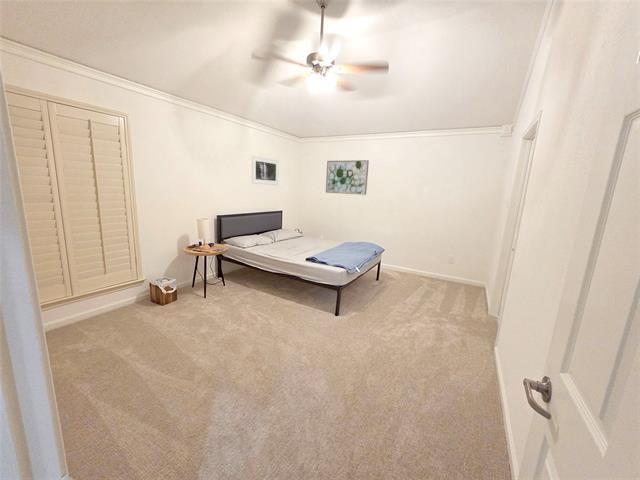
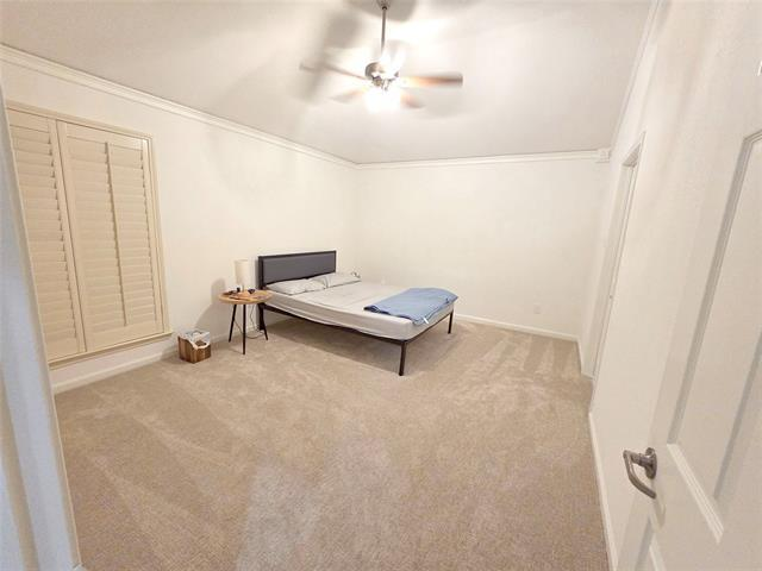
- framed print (265, 171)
- wall art (345, 177)
